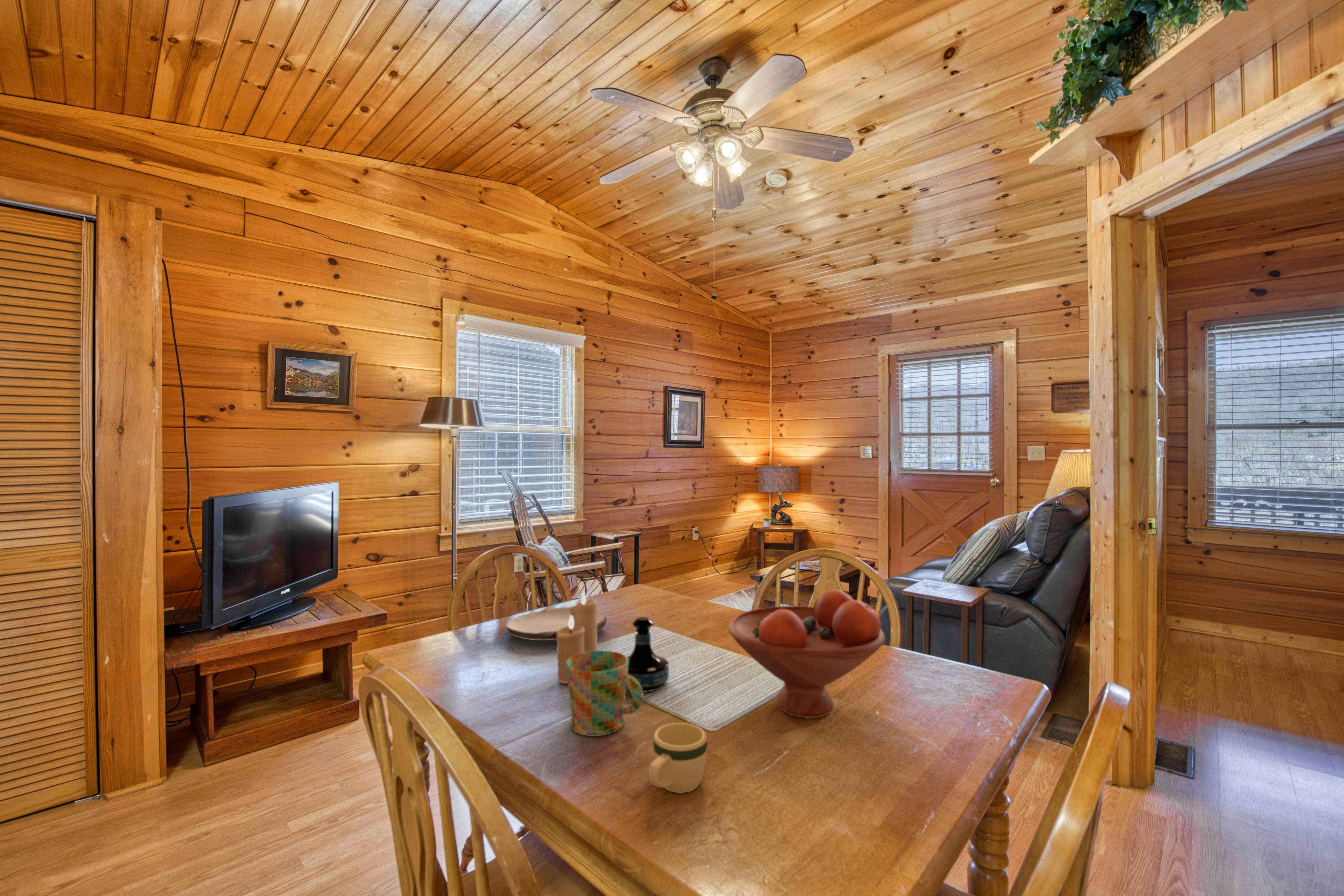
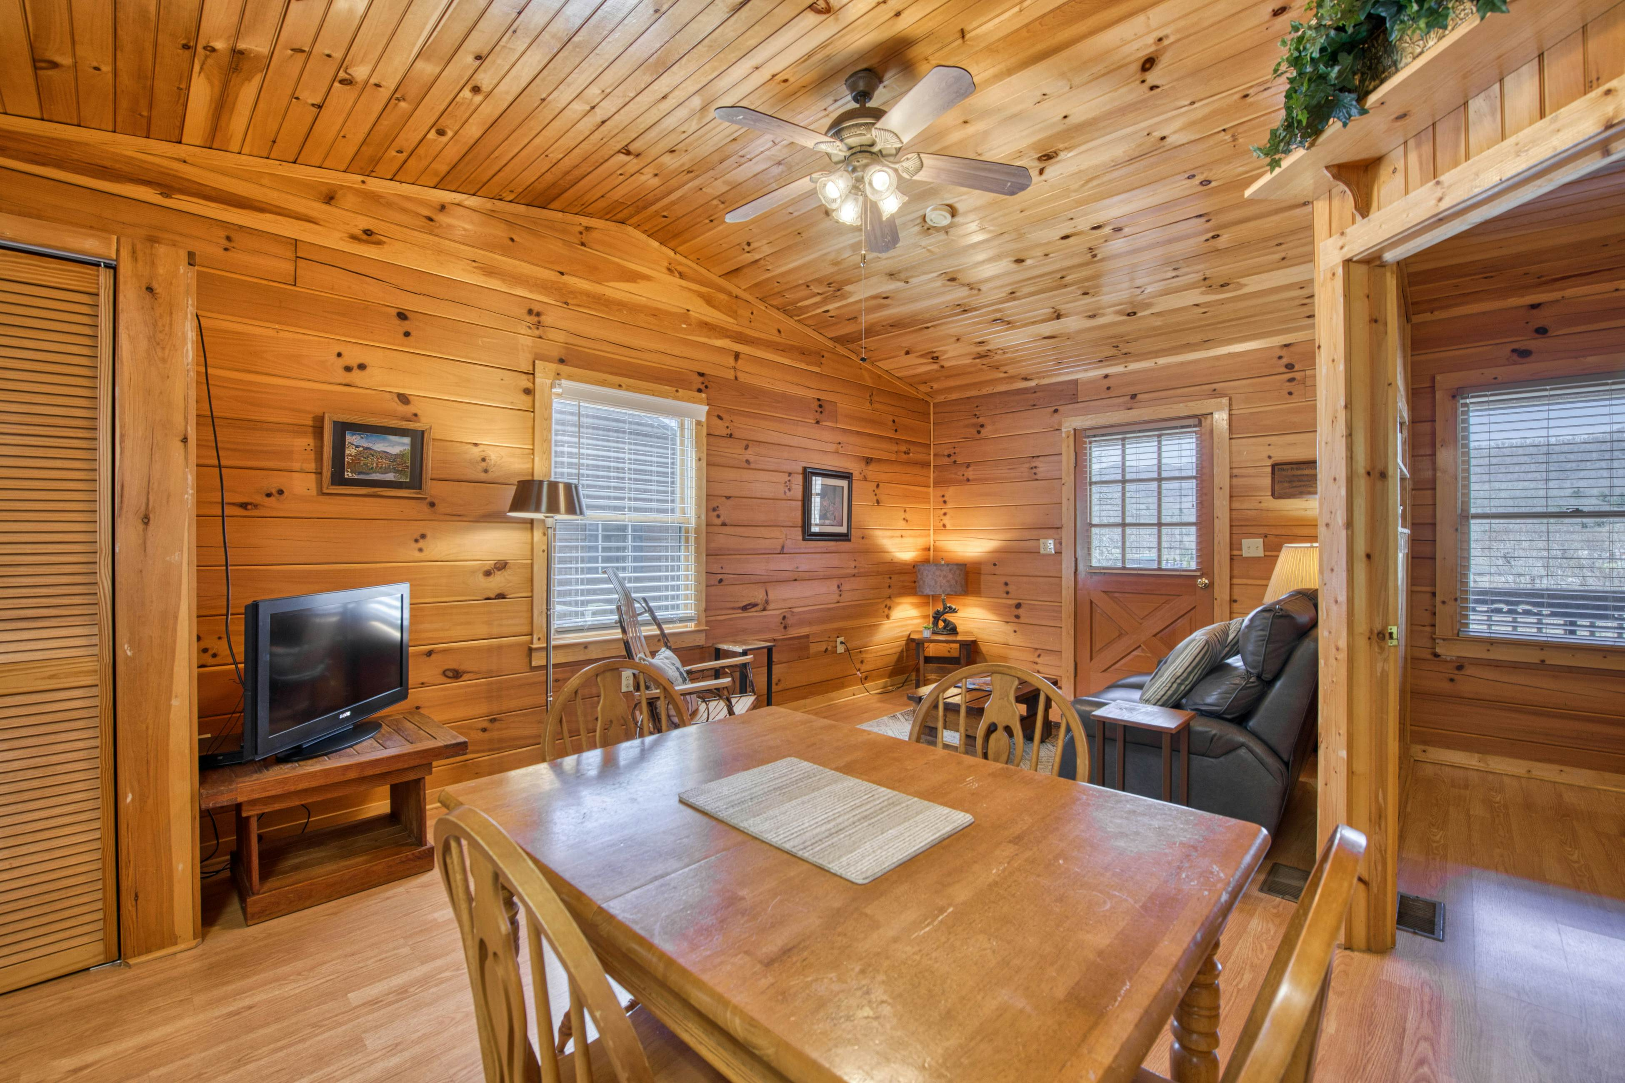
- tequila bottle (643, 650)
- candle (577, 634)
- fruit bowl (804, 651)
- plate (557, 624)
- mug (674, 763)
- mug (605, 693)
